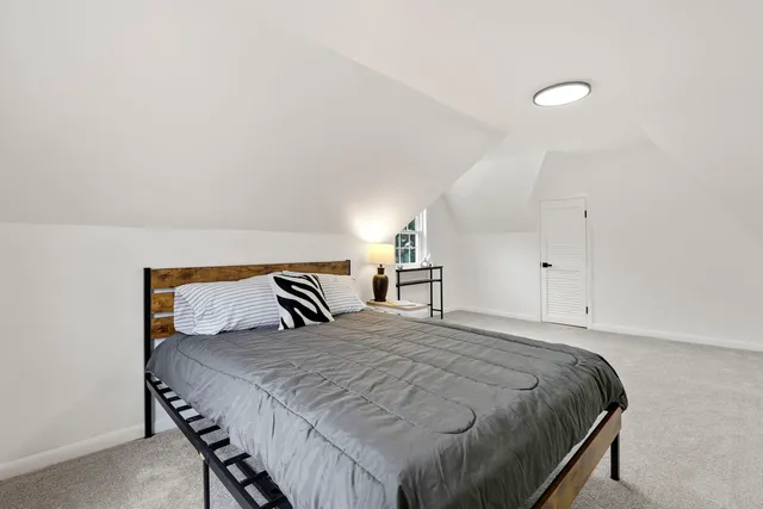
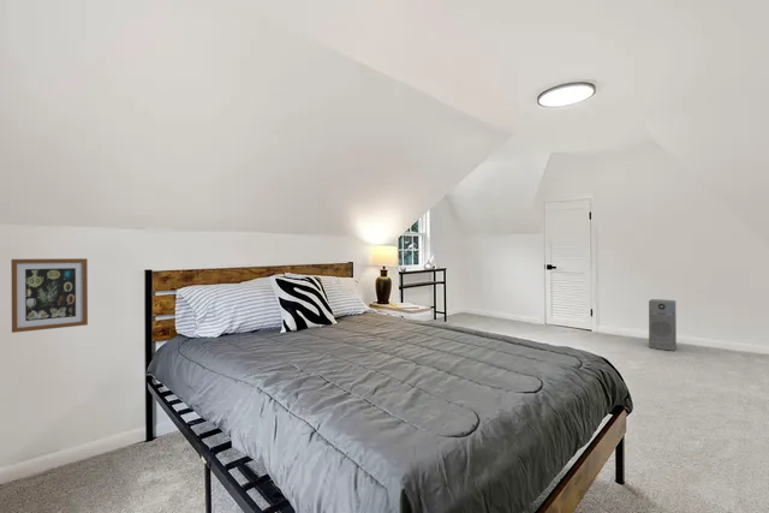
+ air purifier (662, 323)
+ wall art (50, 293)
